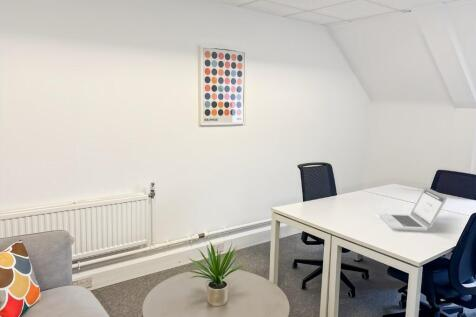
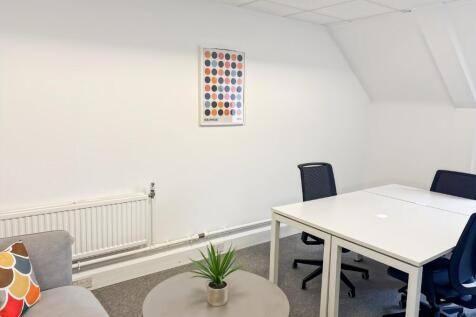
- laptop (413, 208)
